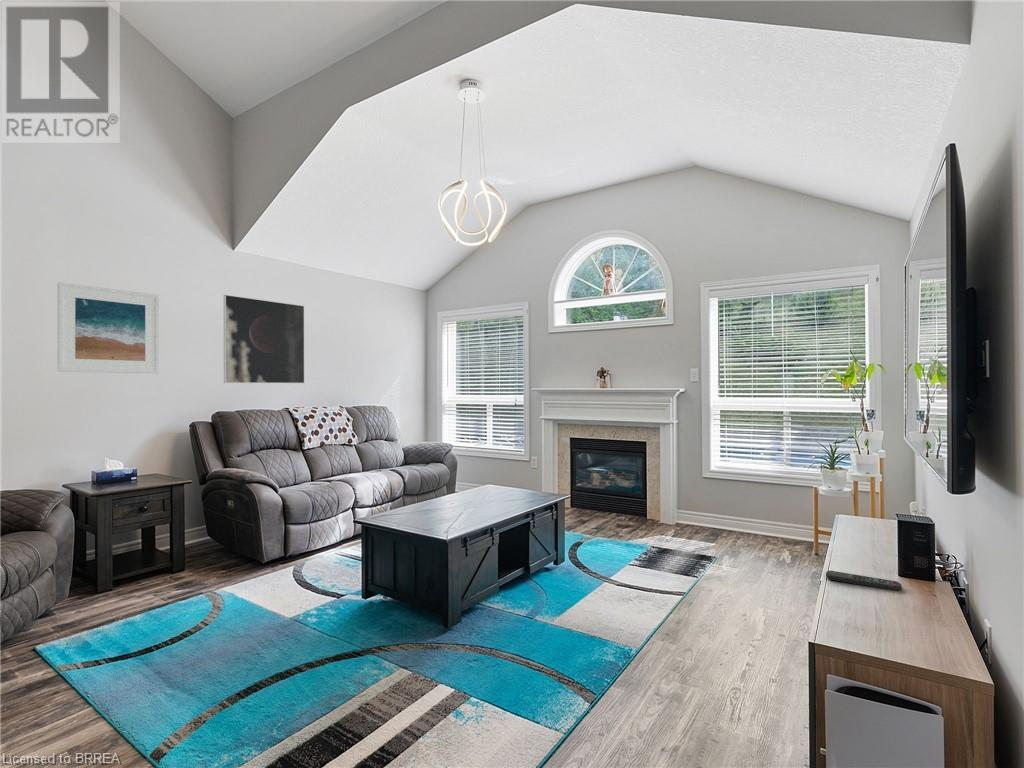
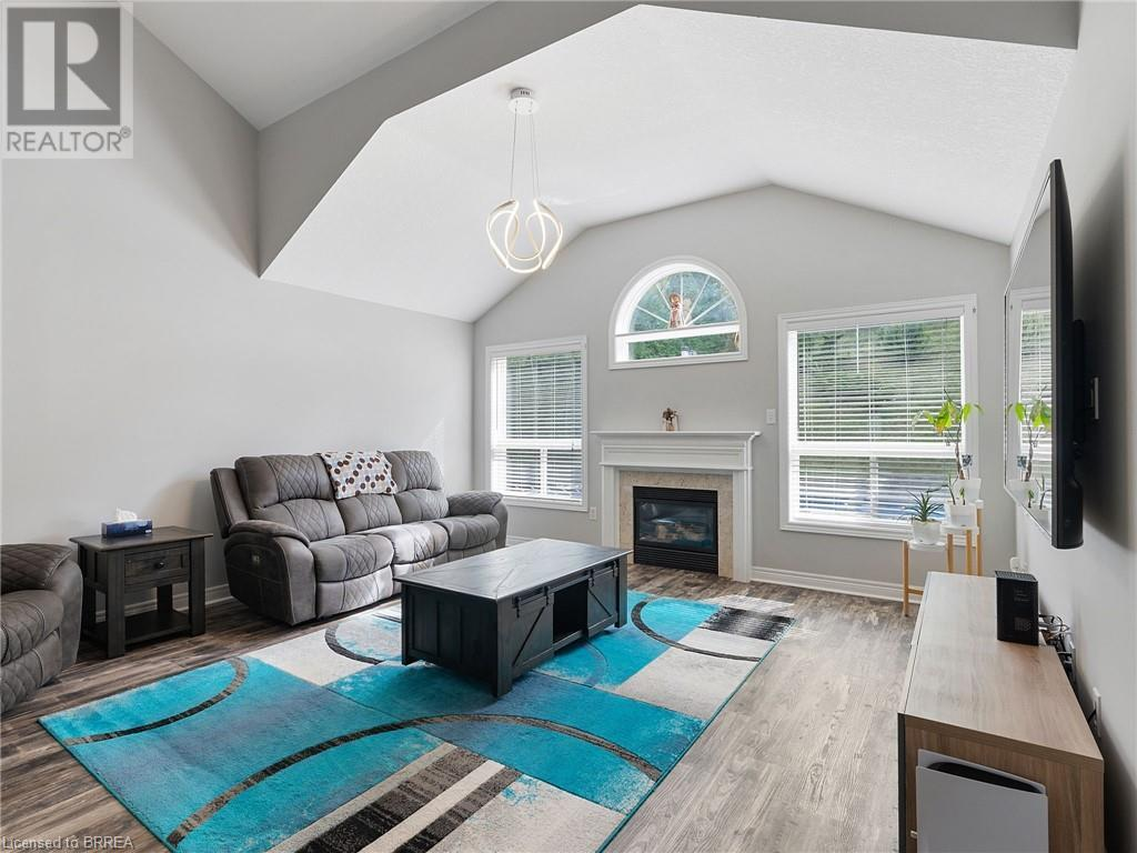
- remote control (862, 580)
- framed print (266, 341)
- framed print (111, 330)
